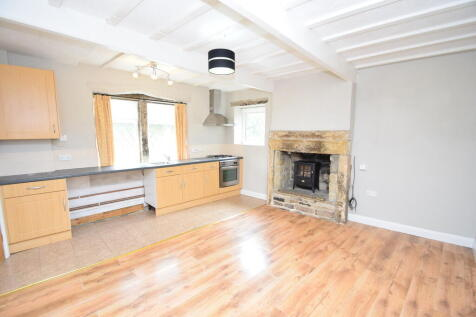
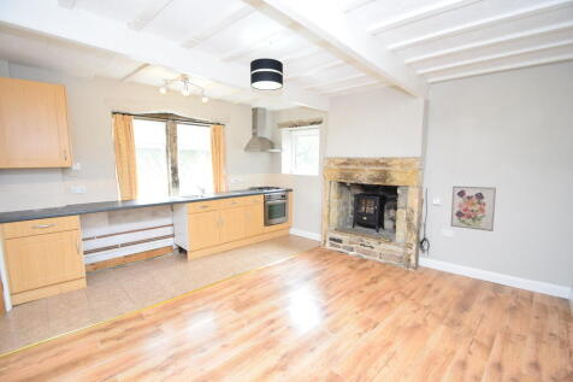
+ wall art (472, 207)
